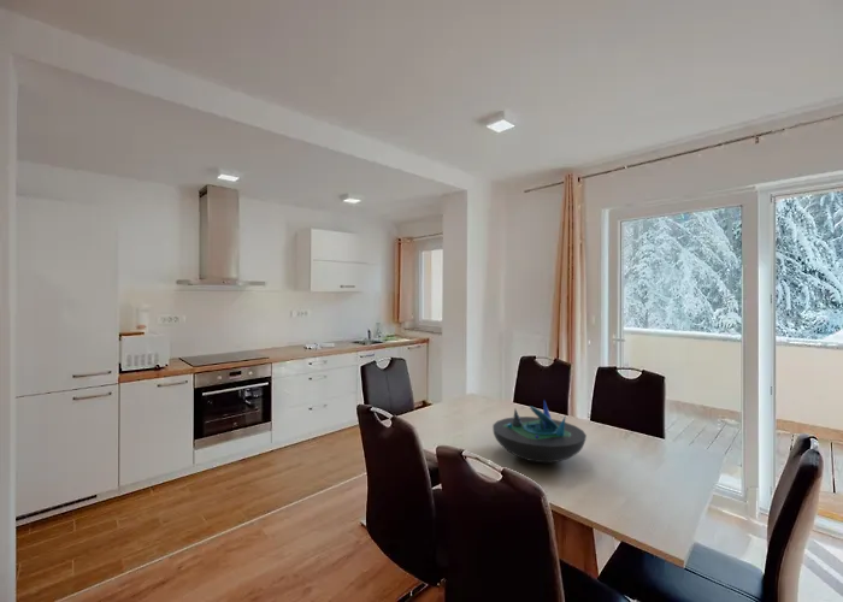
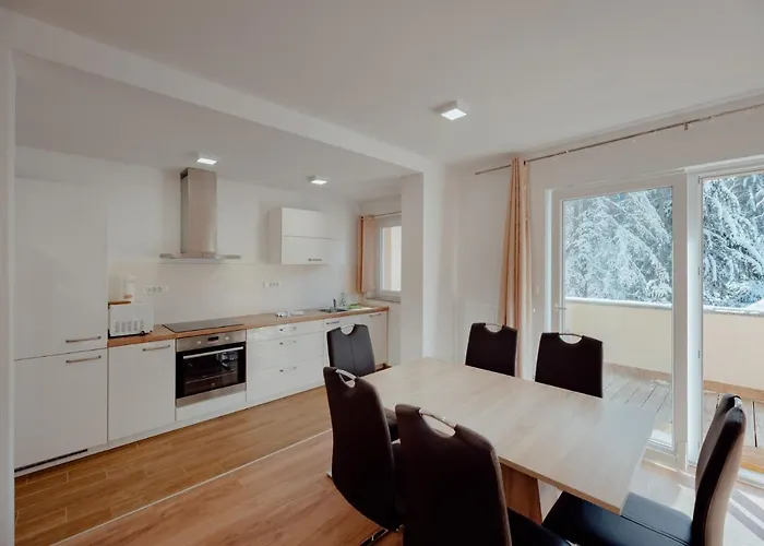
- decorative bowl (537, 430)
